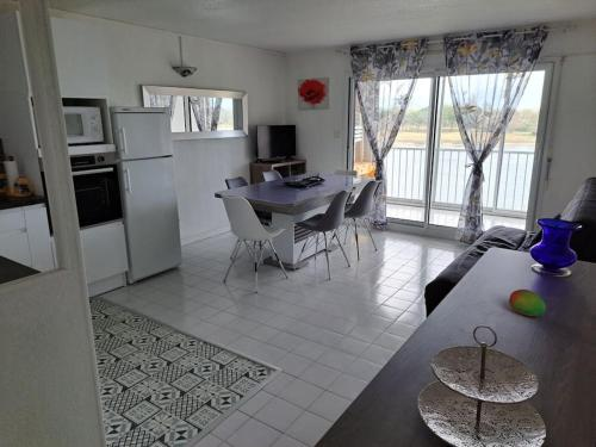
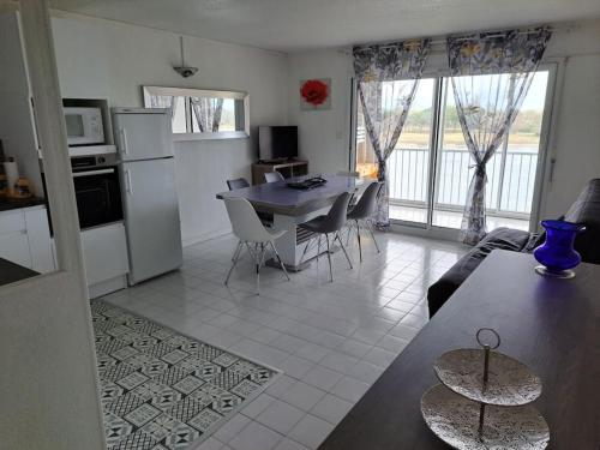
- fruit (527, 302)
